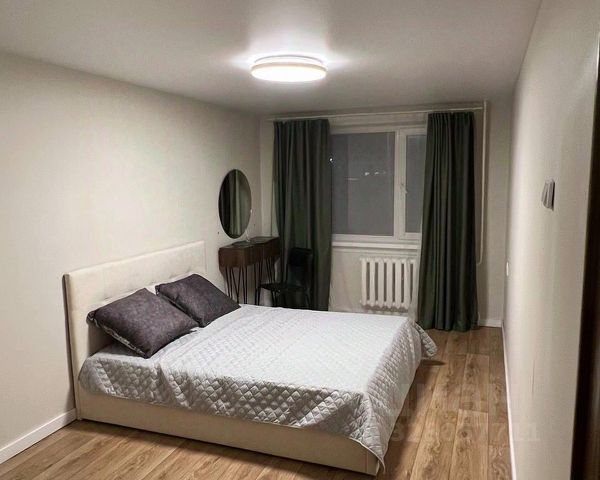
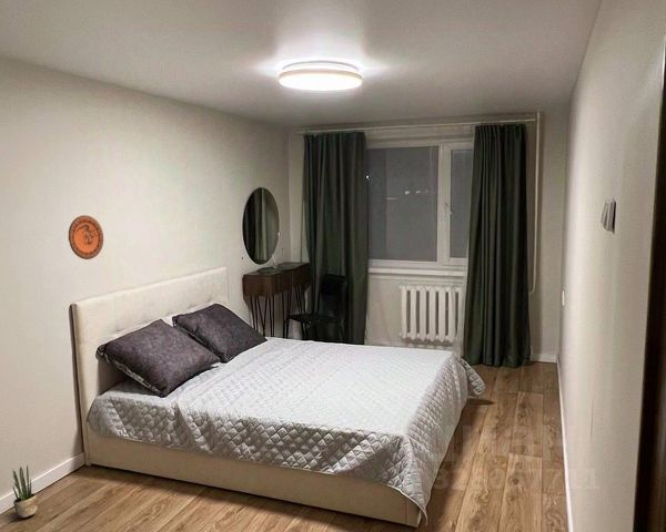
+ potted plant (22, 489)
+ decorative plate (85, 237)
